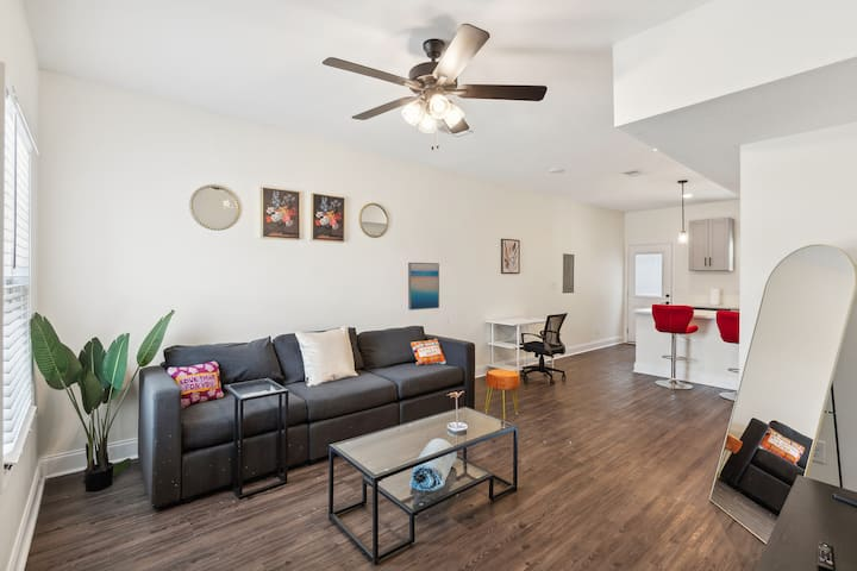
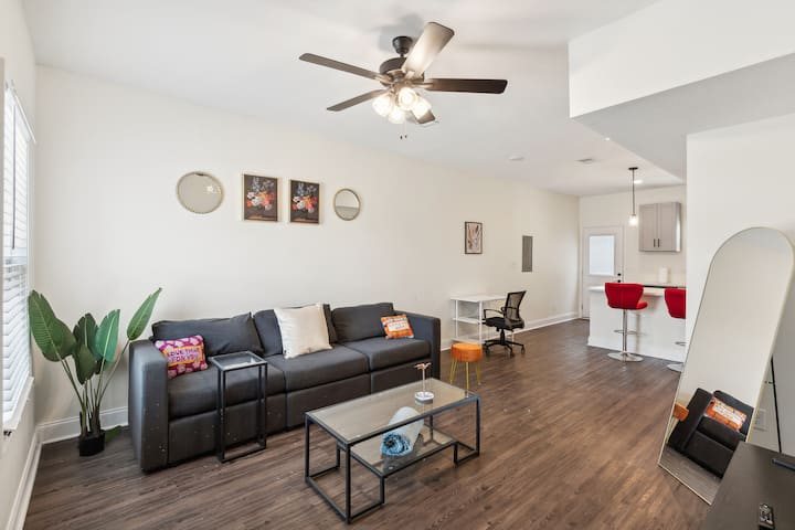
- wall art (424, 286)
